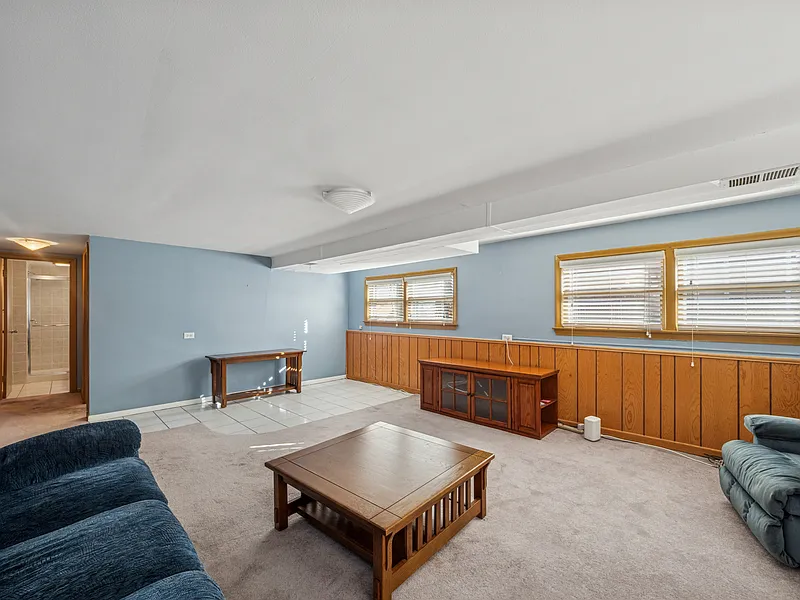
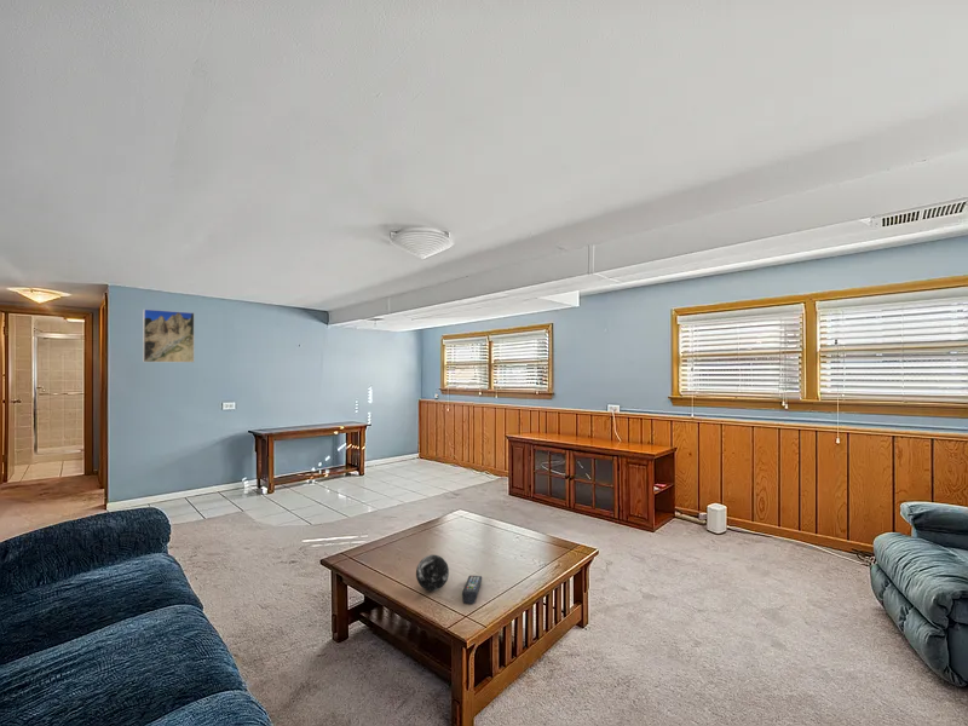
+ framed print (169, 336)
+ remote control (472, 587)
+ decorative orb (432, 572)
